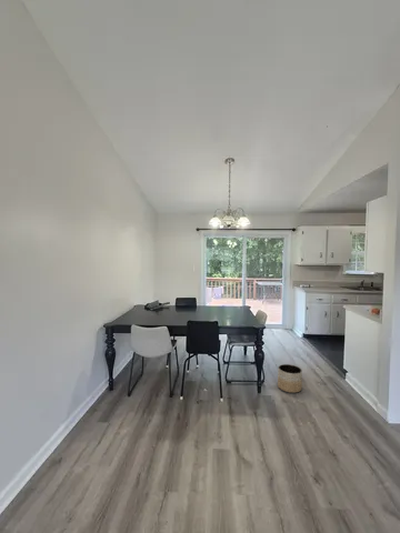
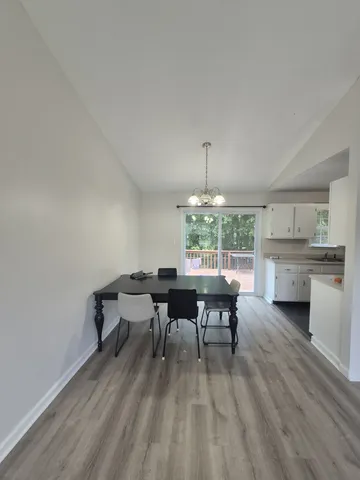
- planter (289, 378)
